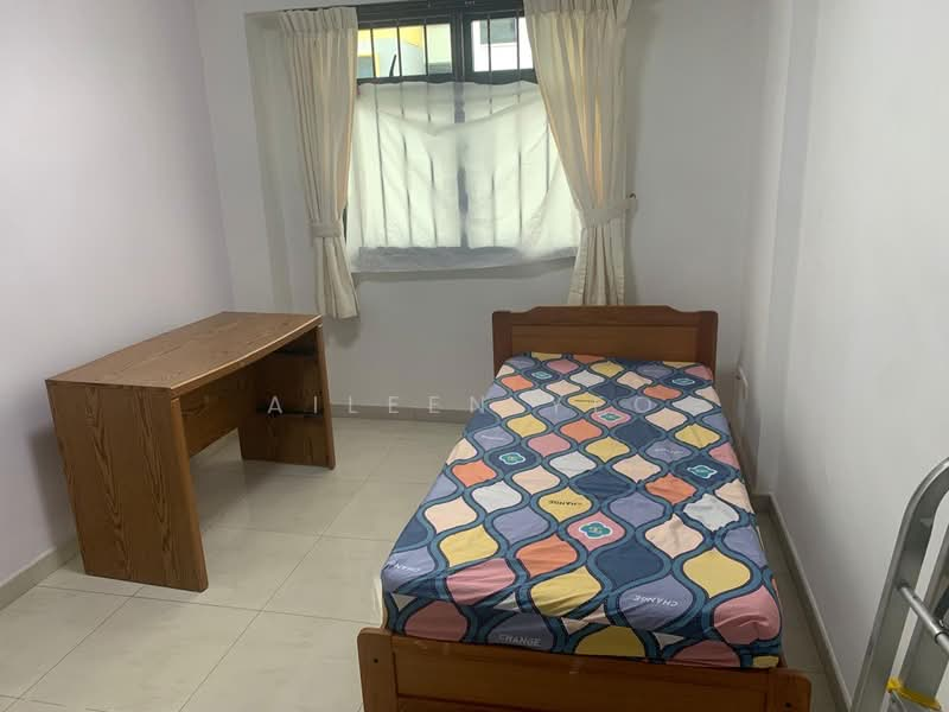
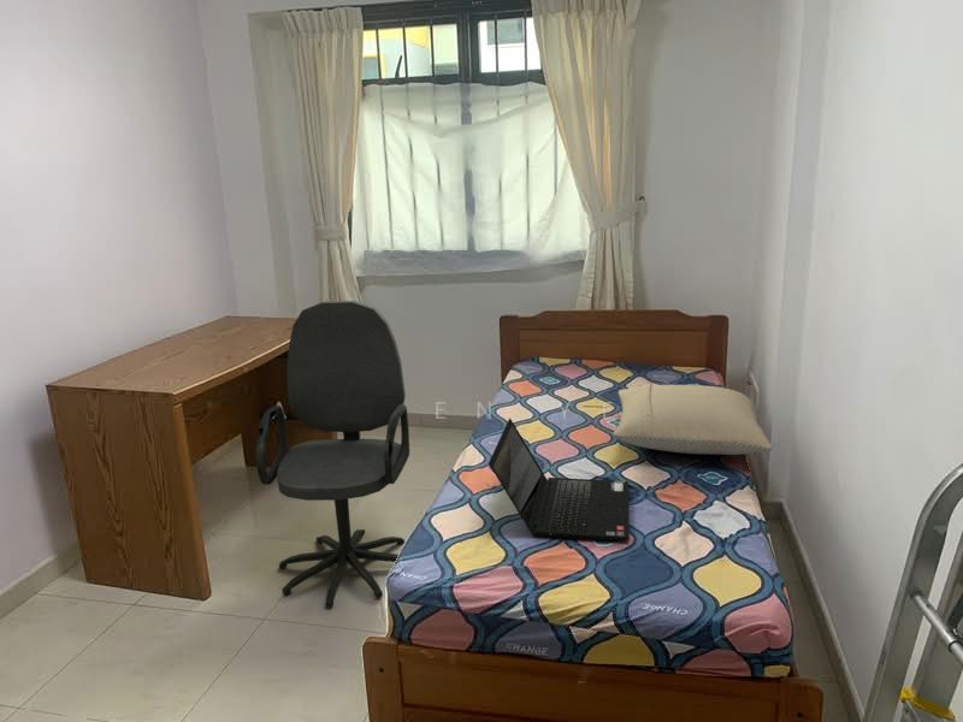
+ pillow (686, 418)
+ office chair (337, 442)
+ laptop computer (563, 478)
